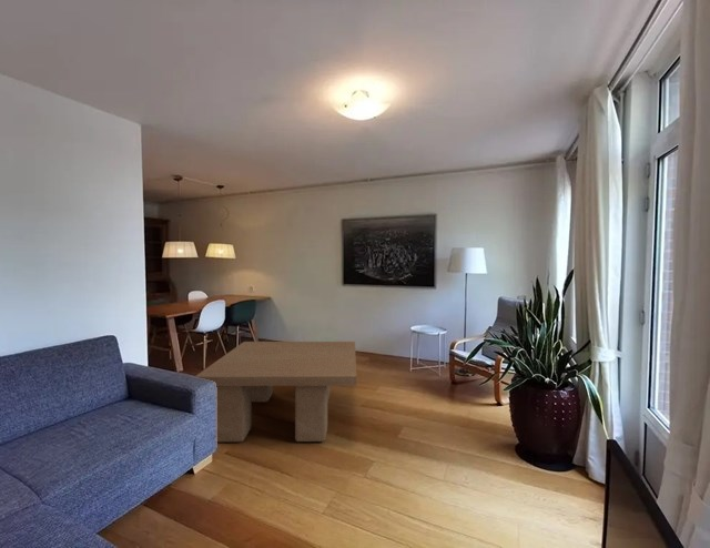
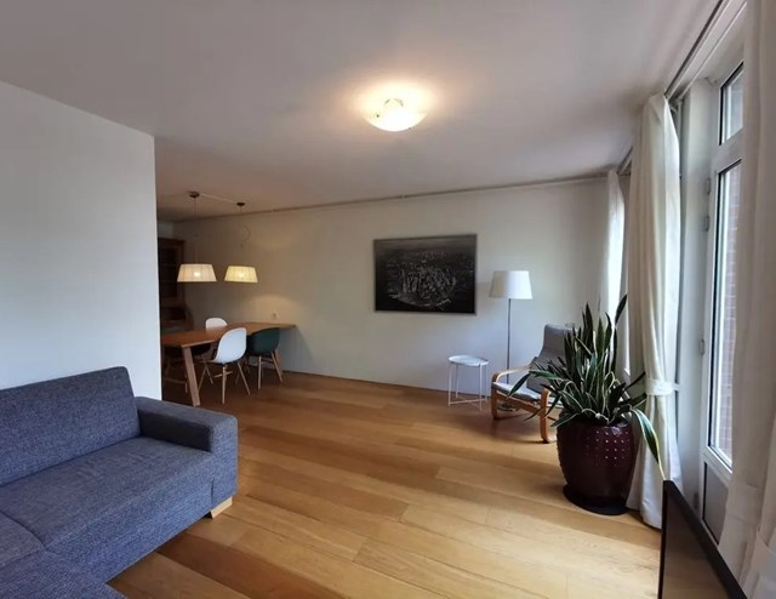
- coffee table (290, 385)
